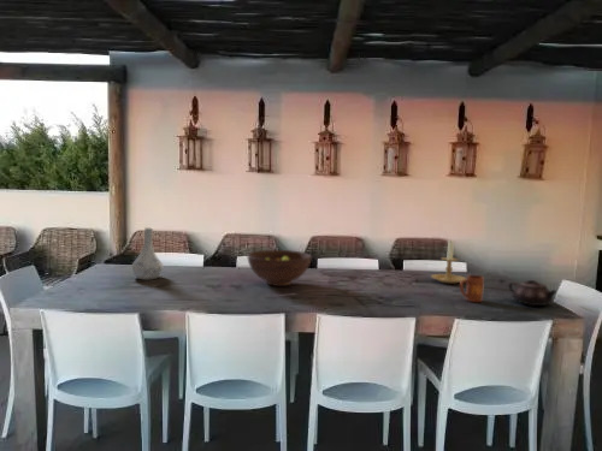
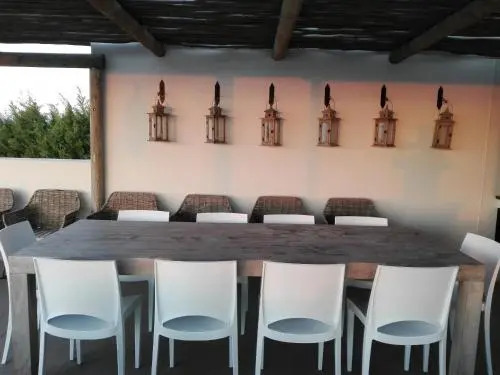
- candle holder (449, 260)
- vase (147, 253)
- mug (471, 287)
- fruit bowl (278, 268)
- teapot (532, 291)
